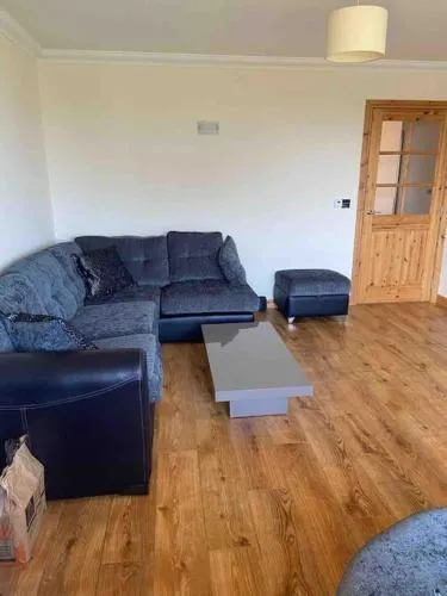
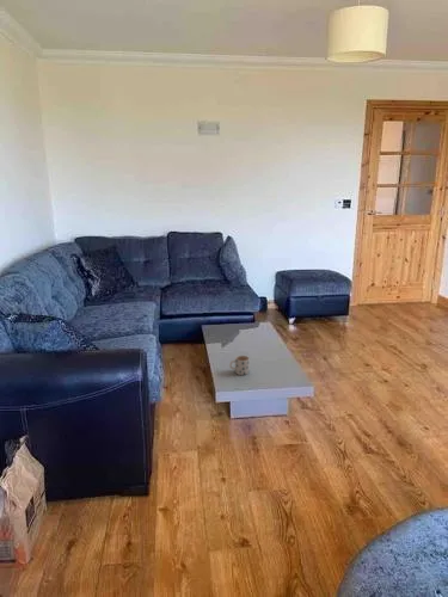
+ mug (239, 365)
